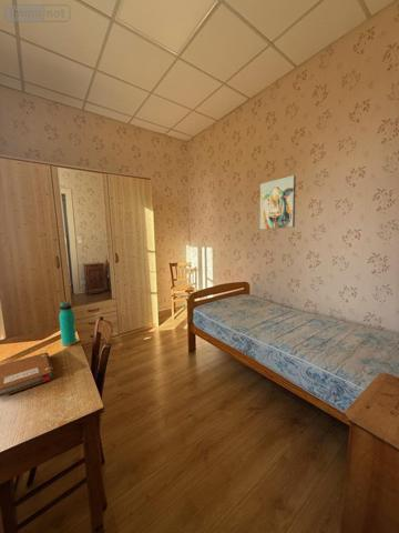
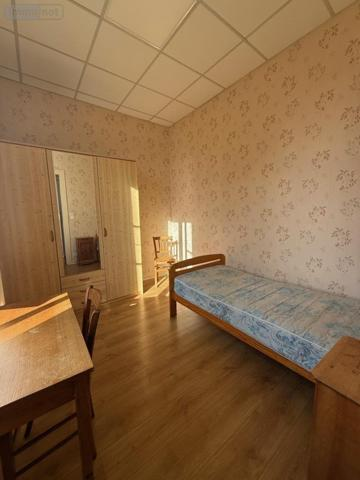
- wall art (276, 204)
- notebook (25, 372)
- water bottle (66, 322)
